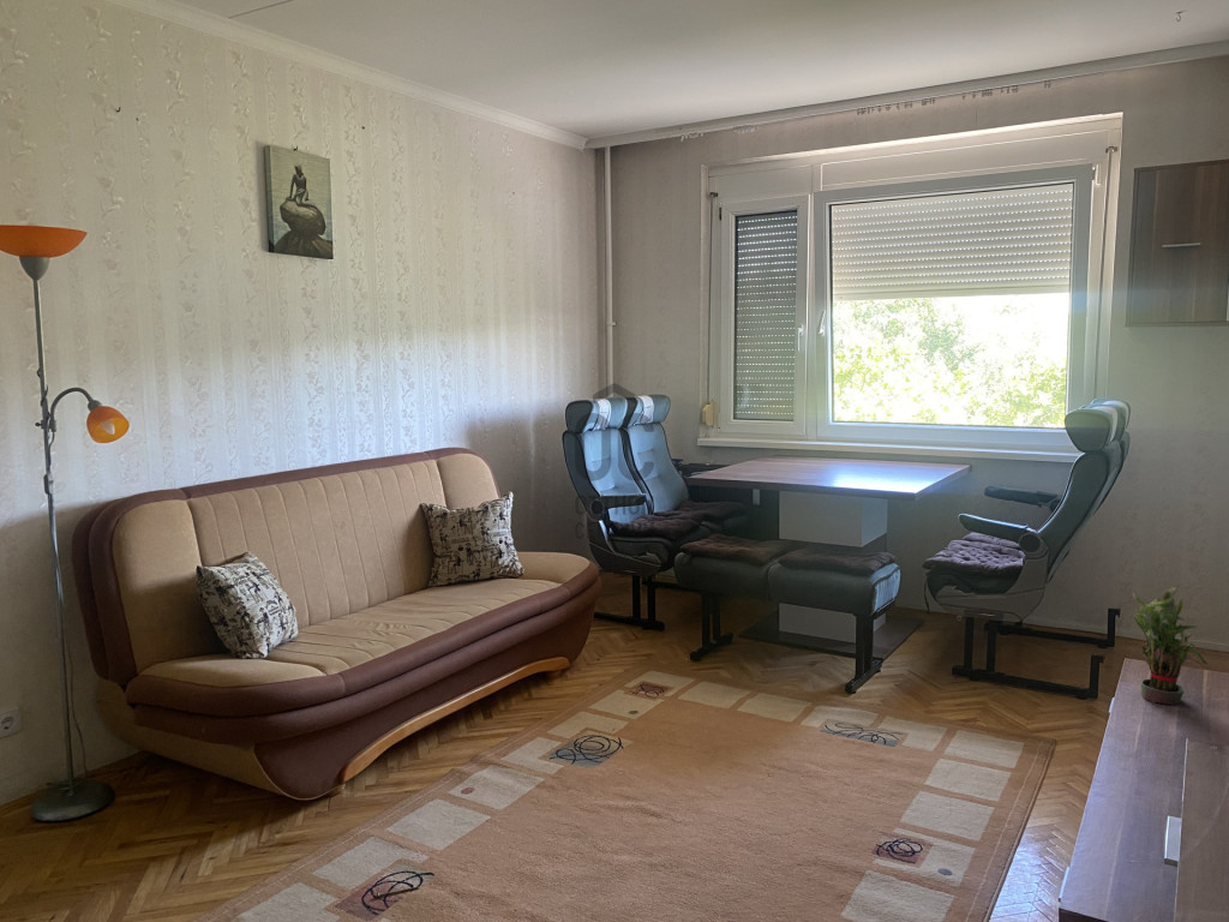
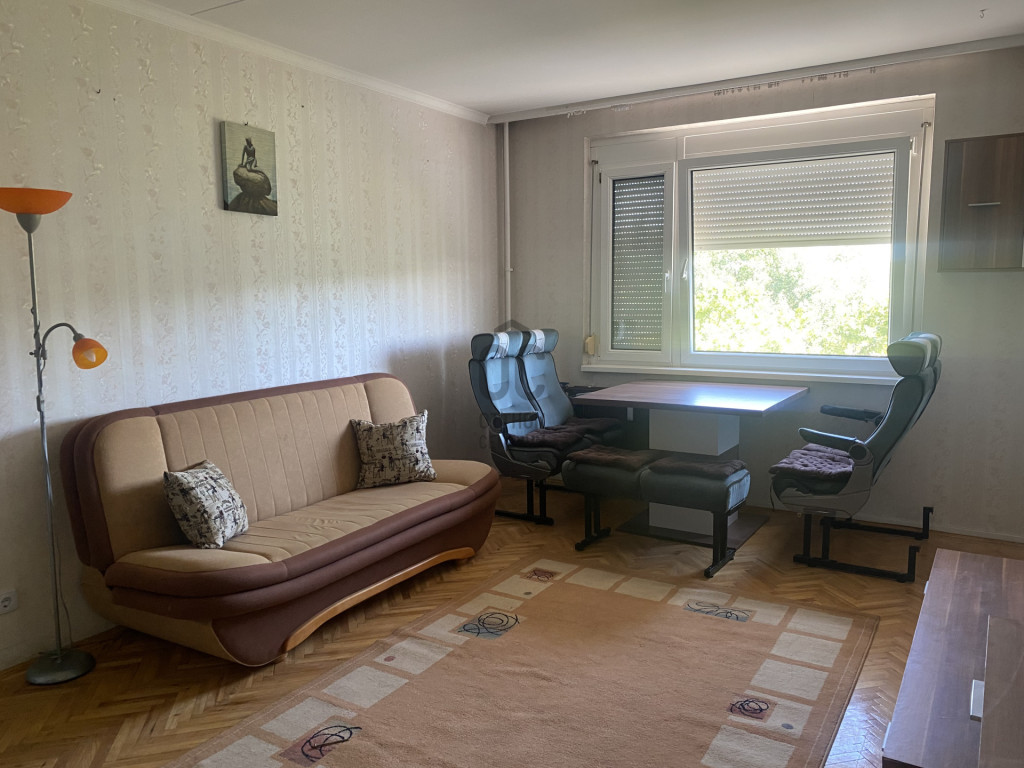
- potted plant (1168, 643)
